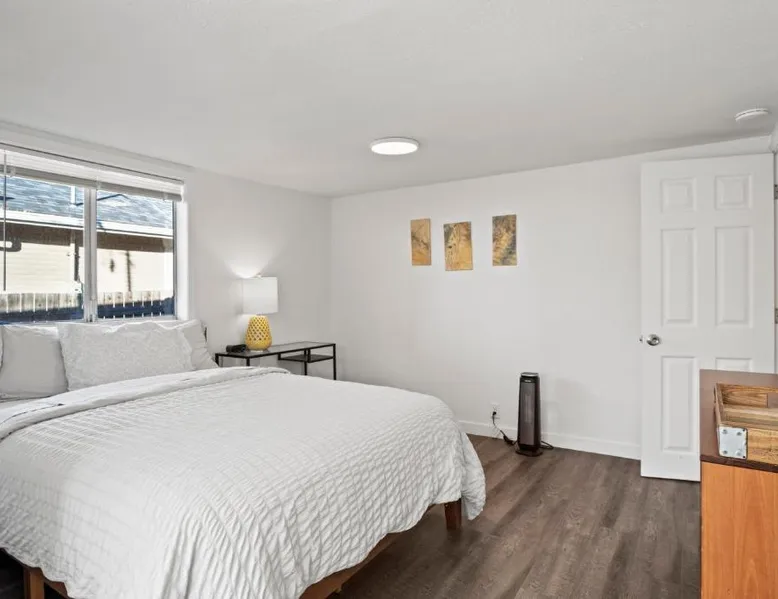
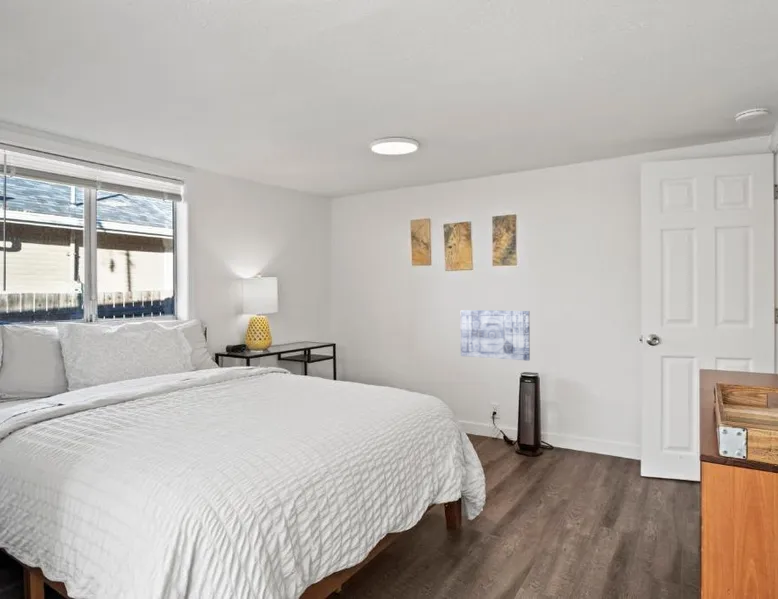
+ wall art (493, 334)
